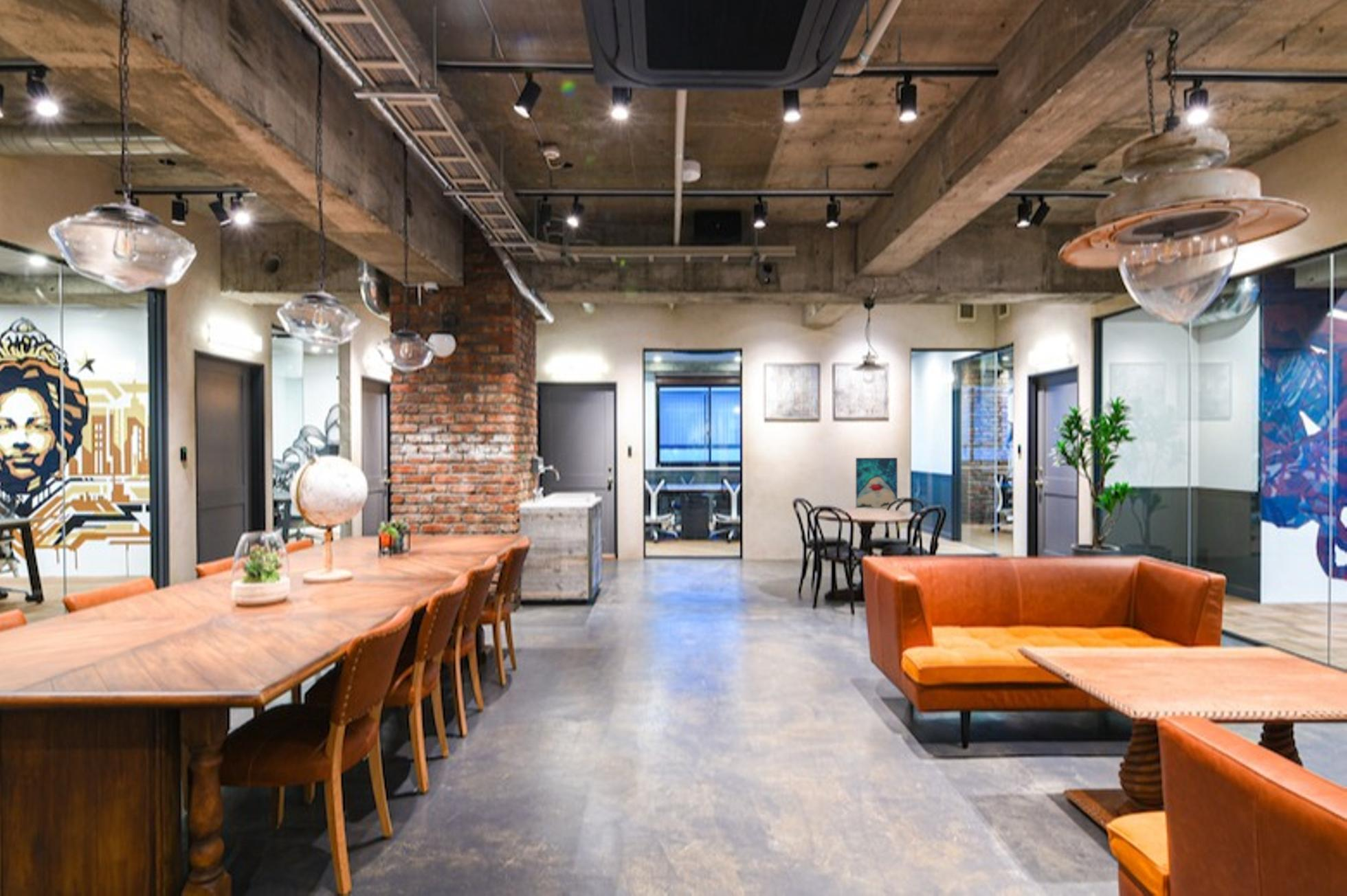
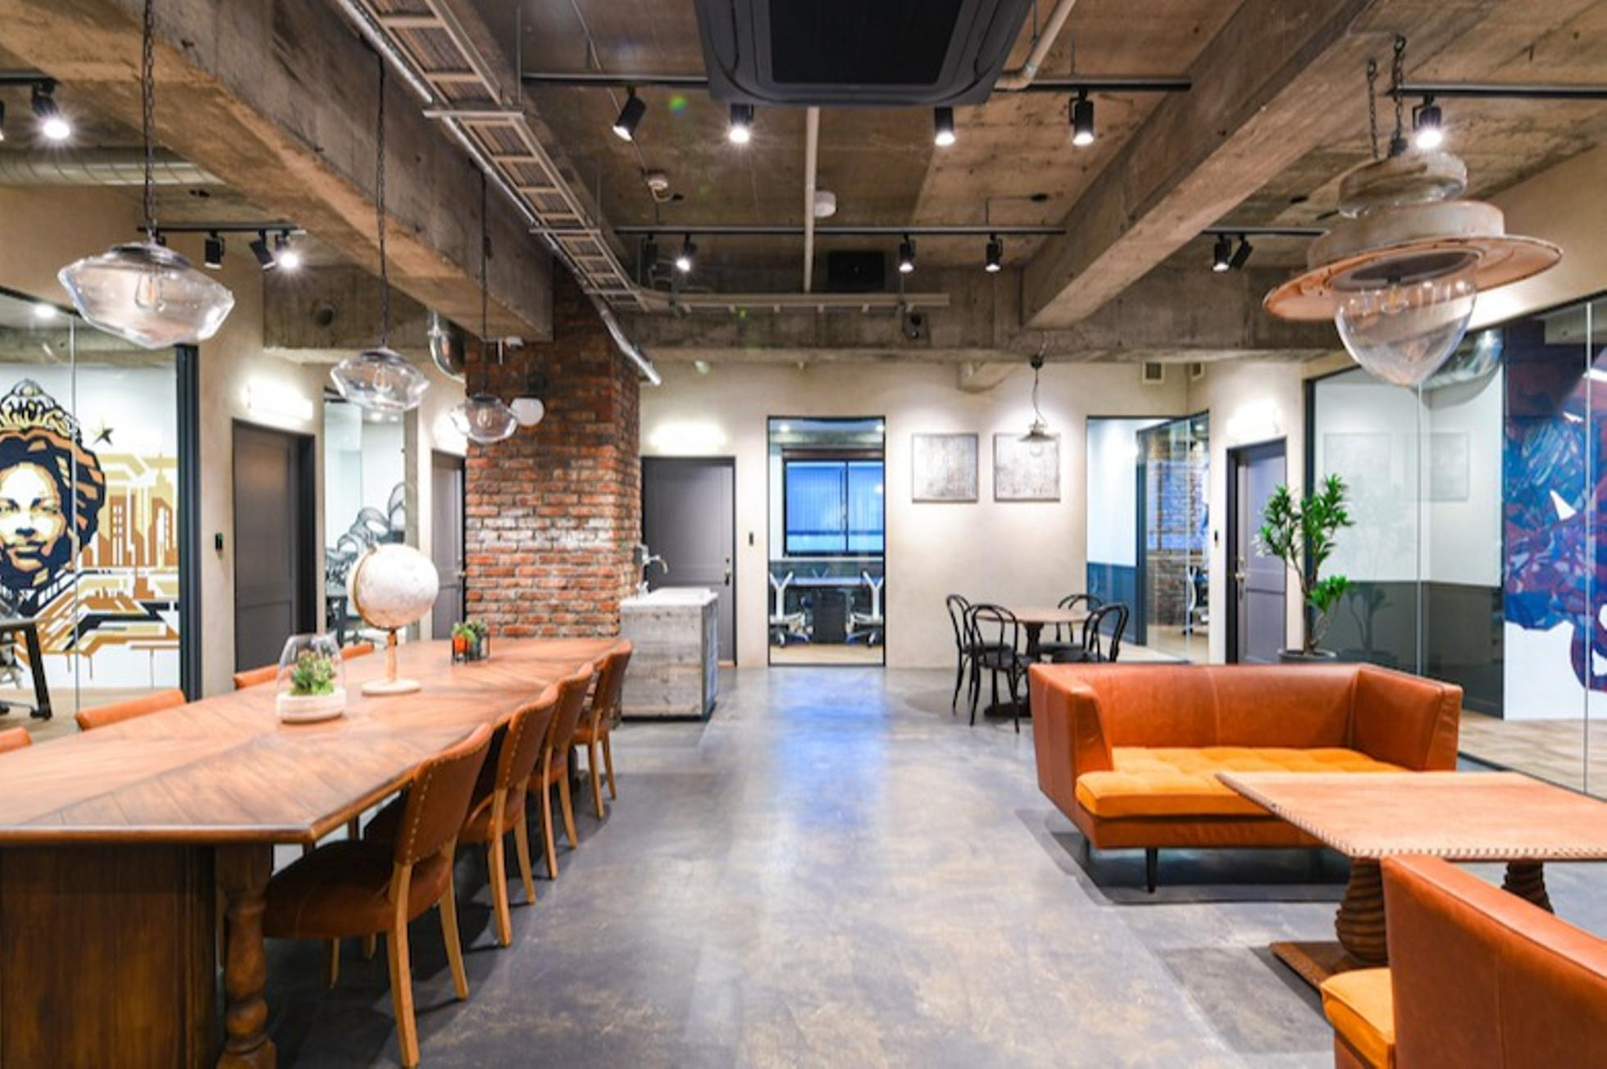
- wall art (876, 483)
